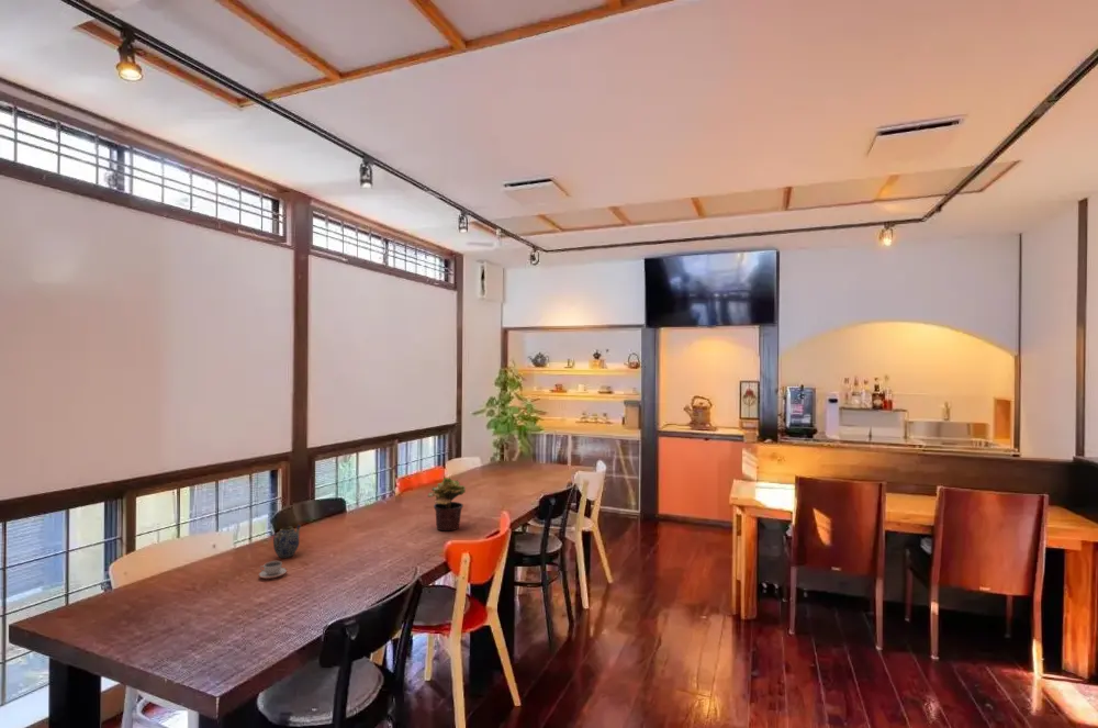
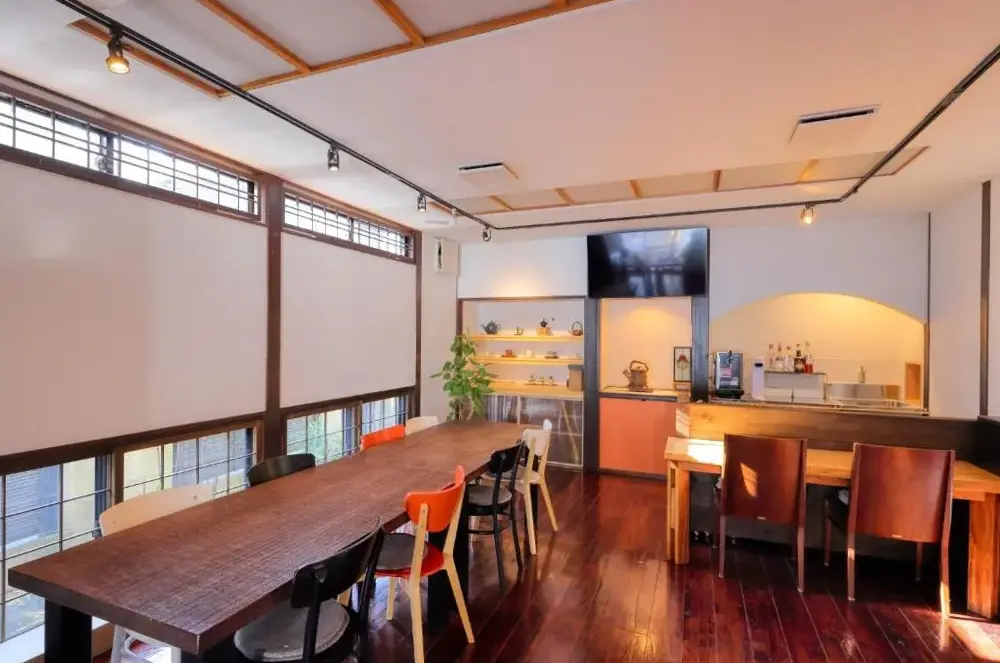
- potted plant (446, 502)
- teapot (287, 540)
- teacup (272, 569)
